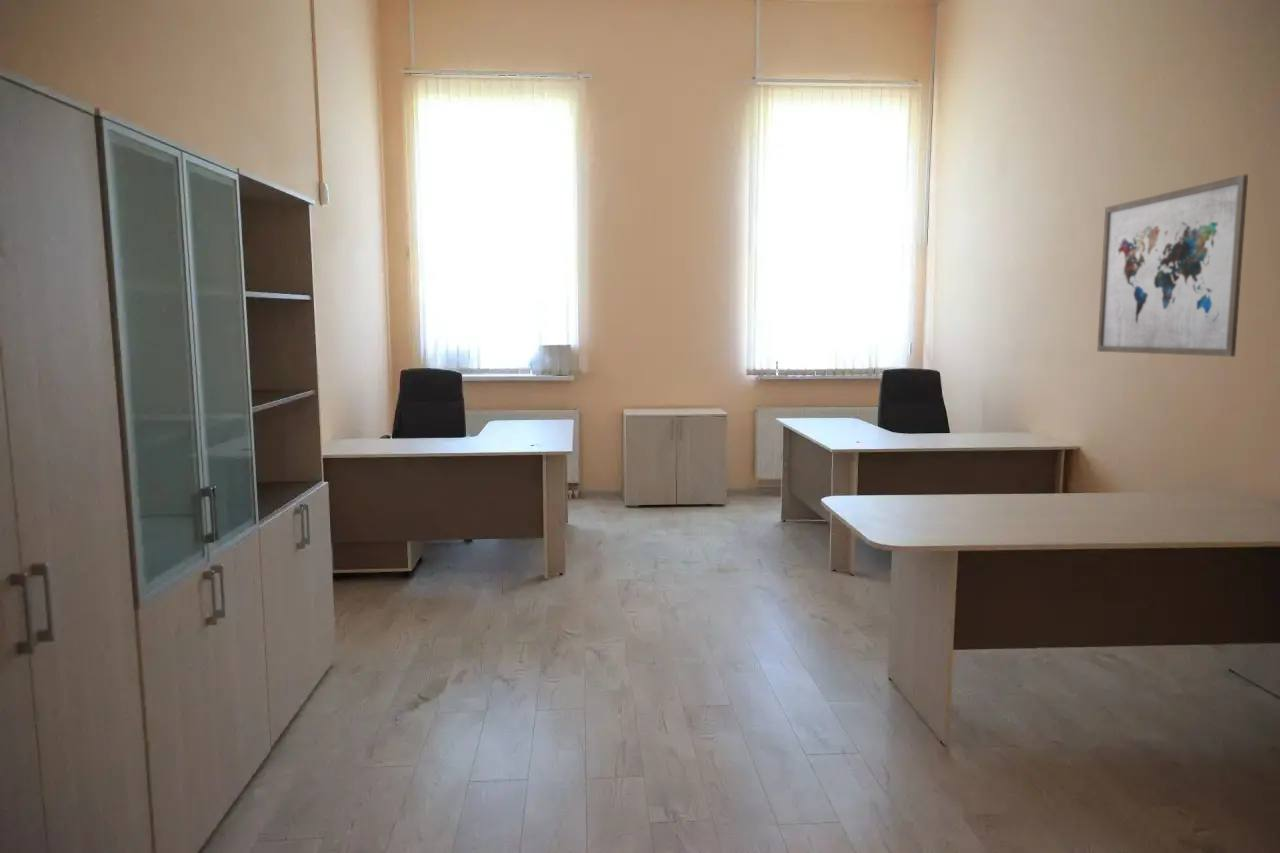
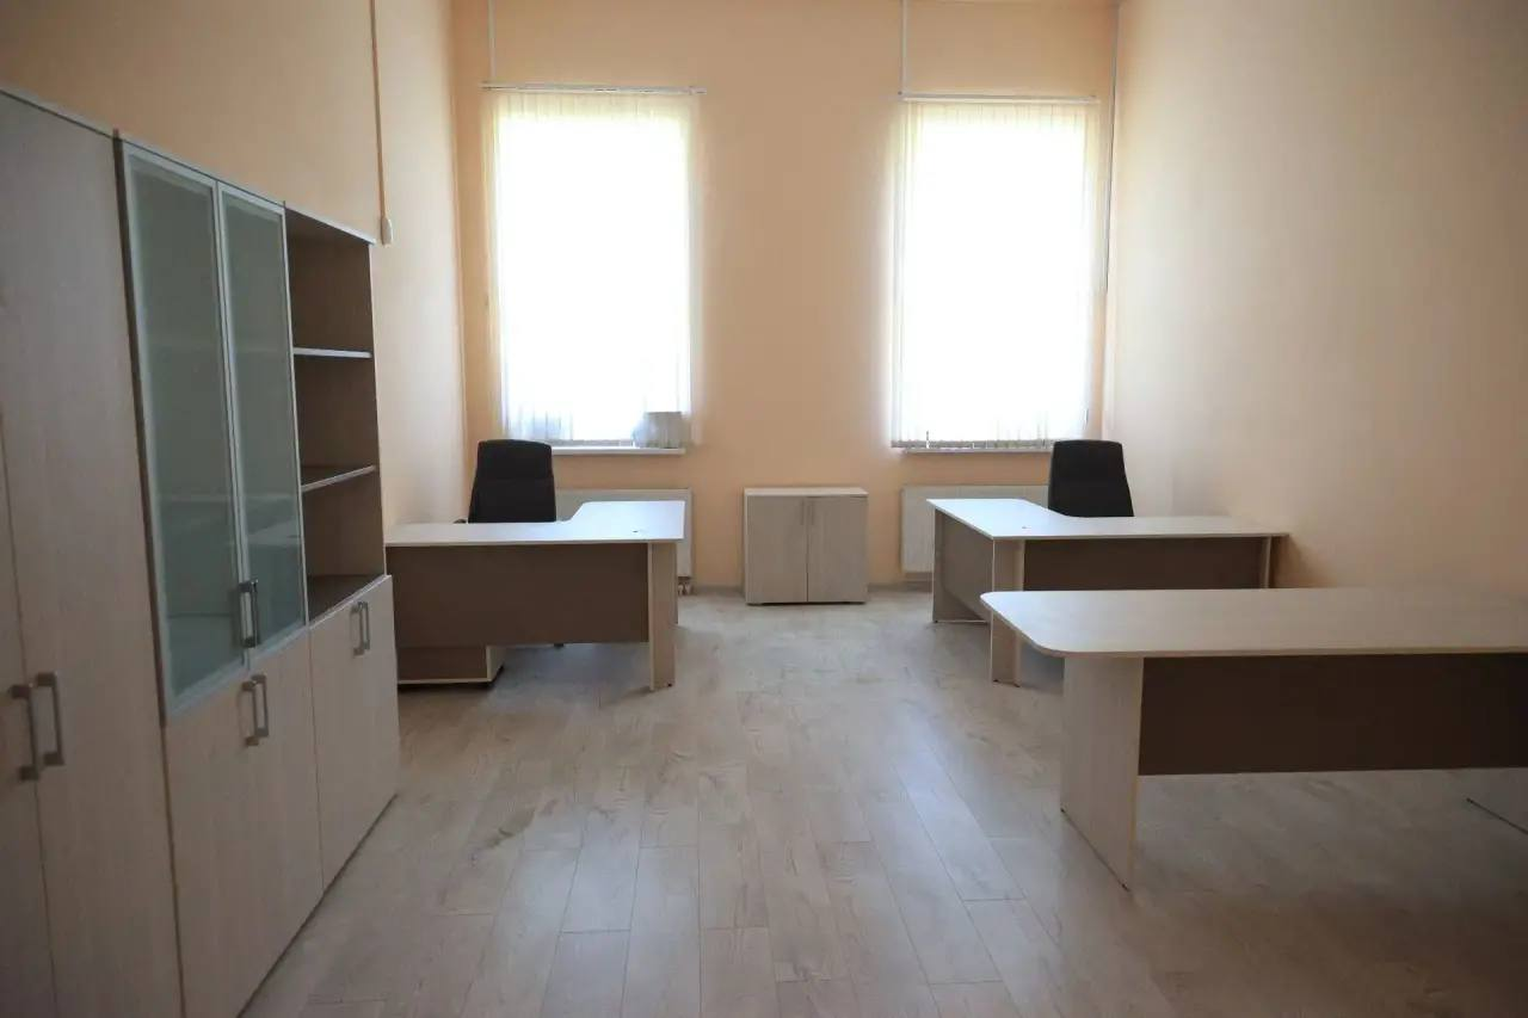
- wall art (1163, 274)
